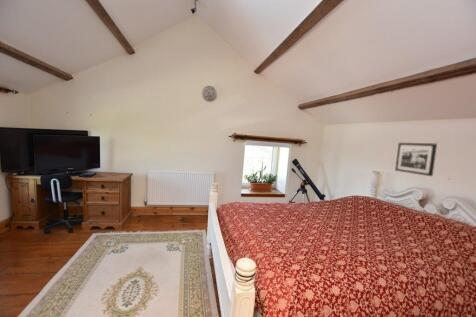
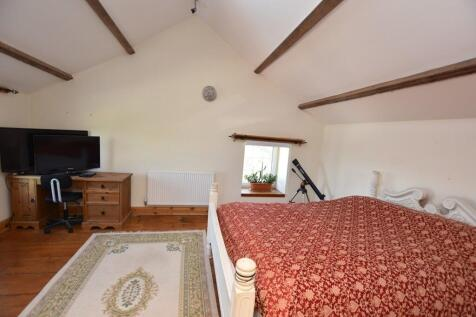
- picture frame (414, 158)
